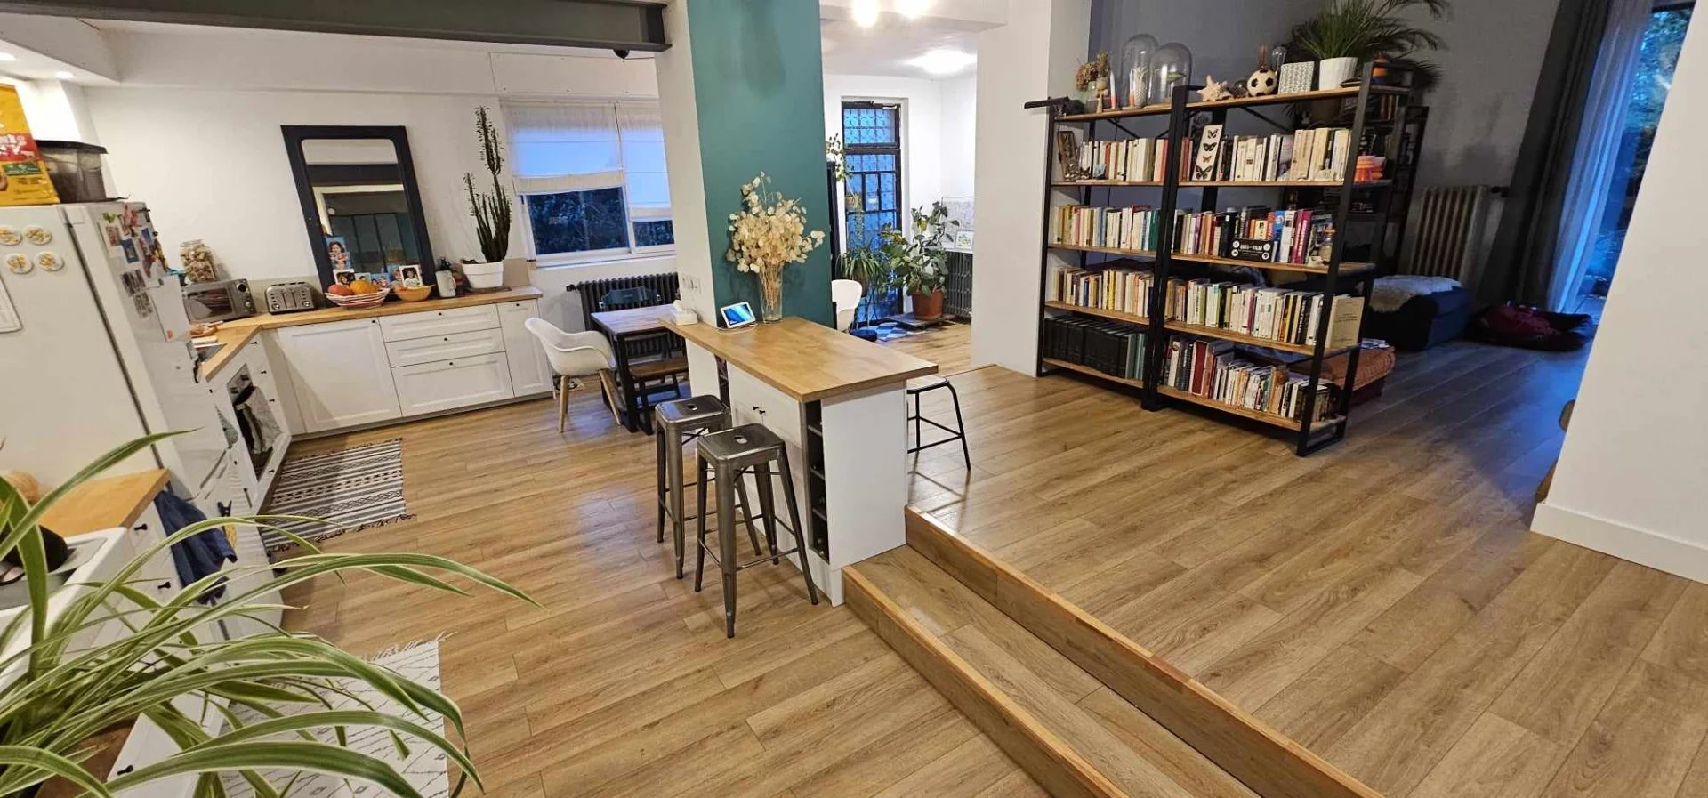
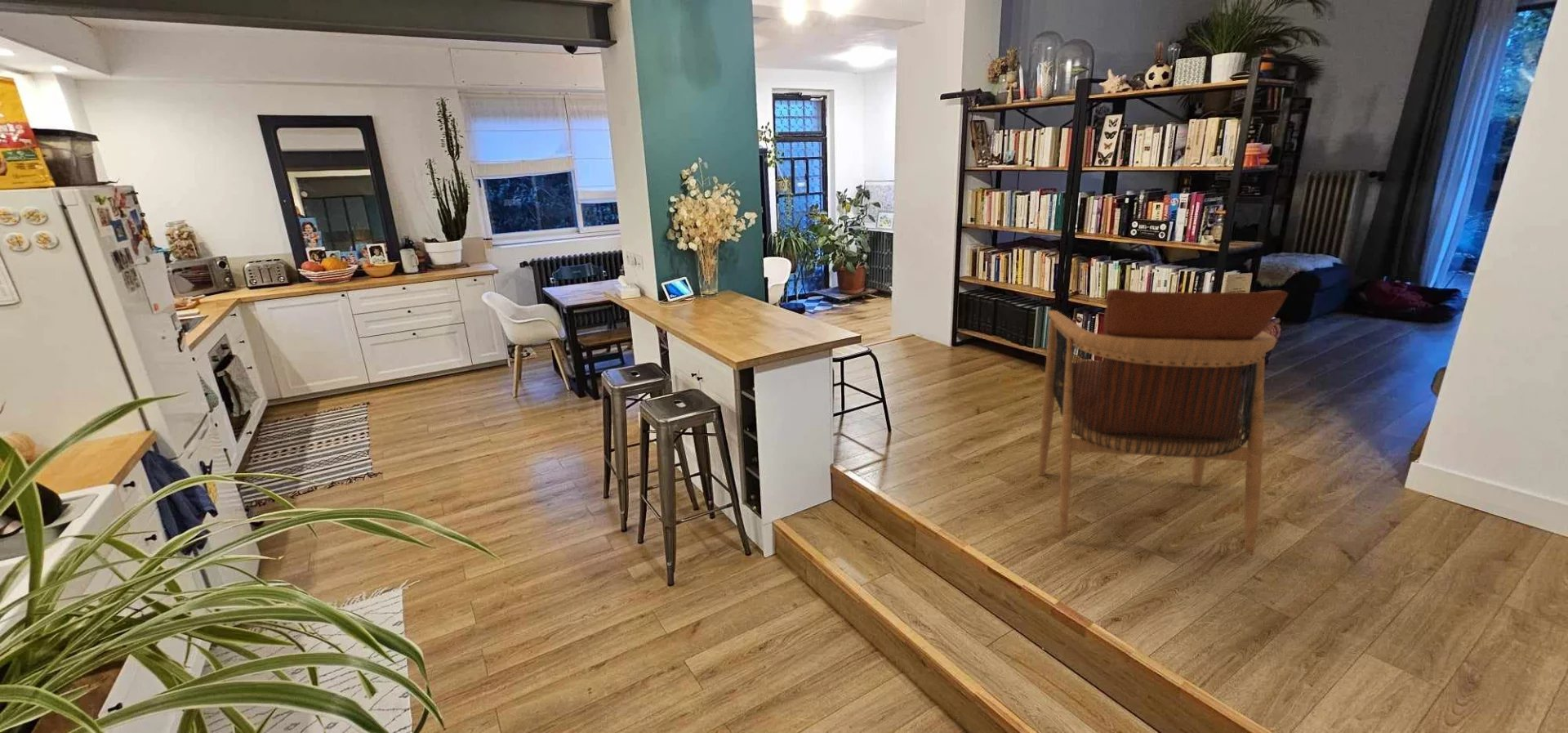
+ armchair (1149, 401)
